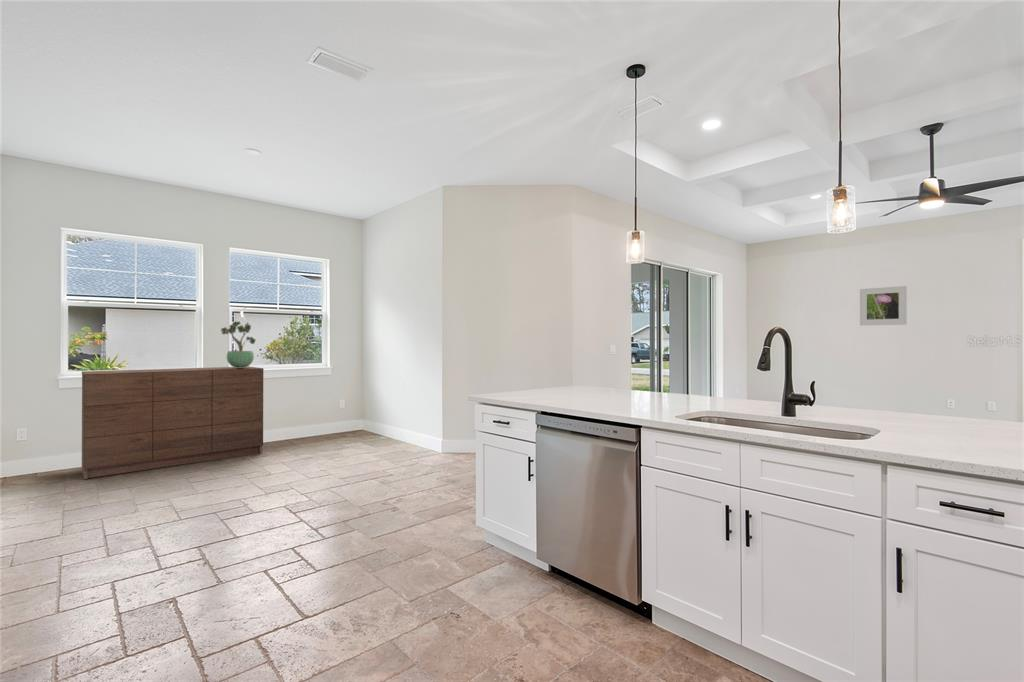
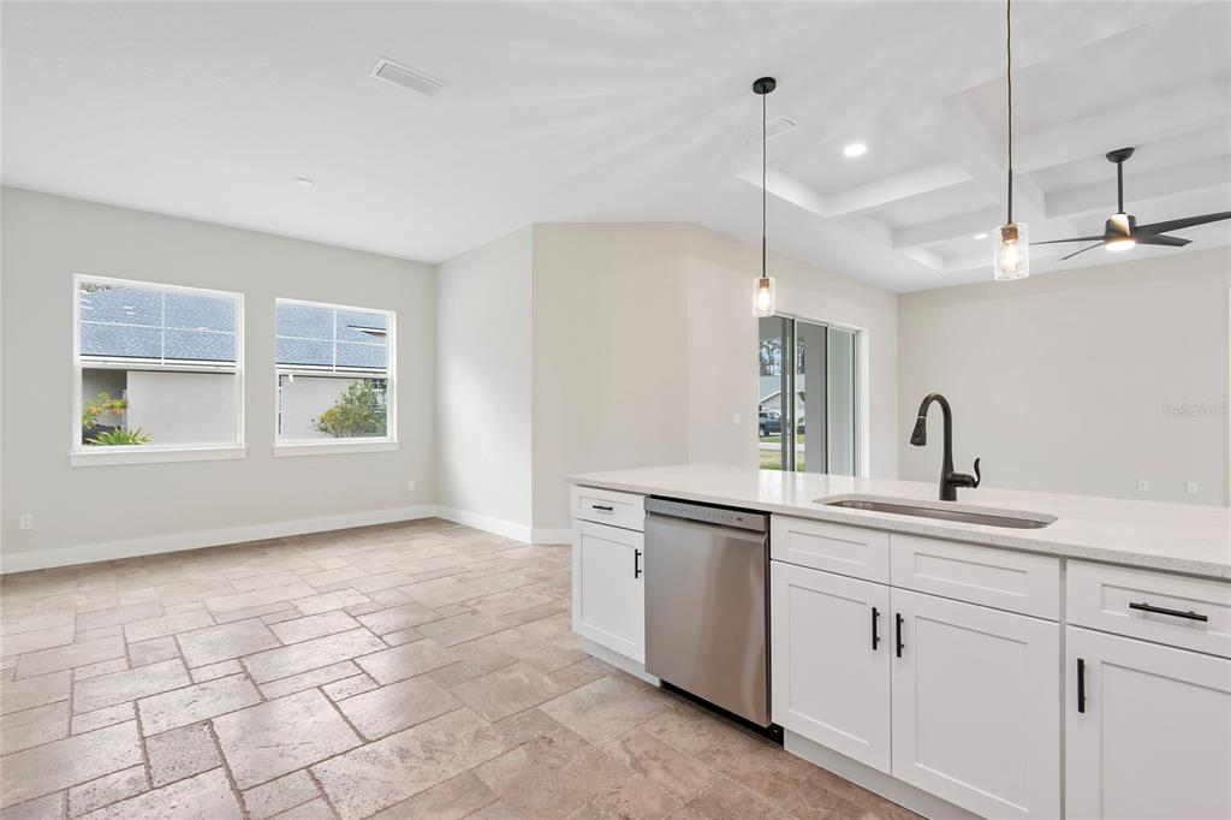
- dresser (178, 414)
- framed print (882, 306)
- potted plant (239, 344)
